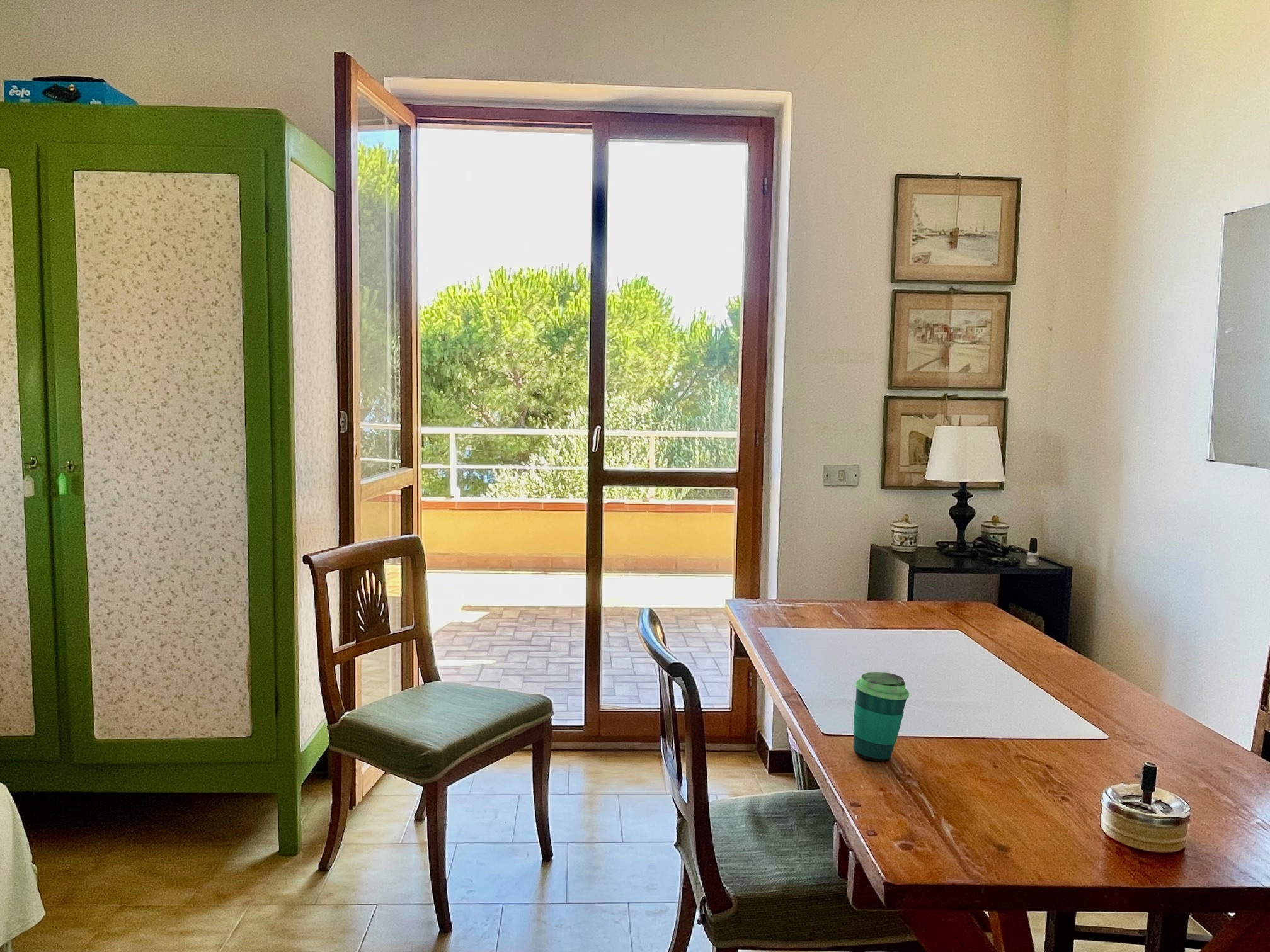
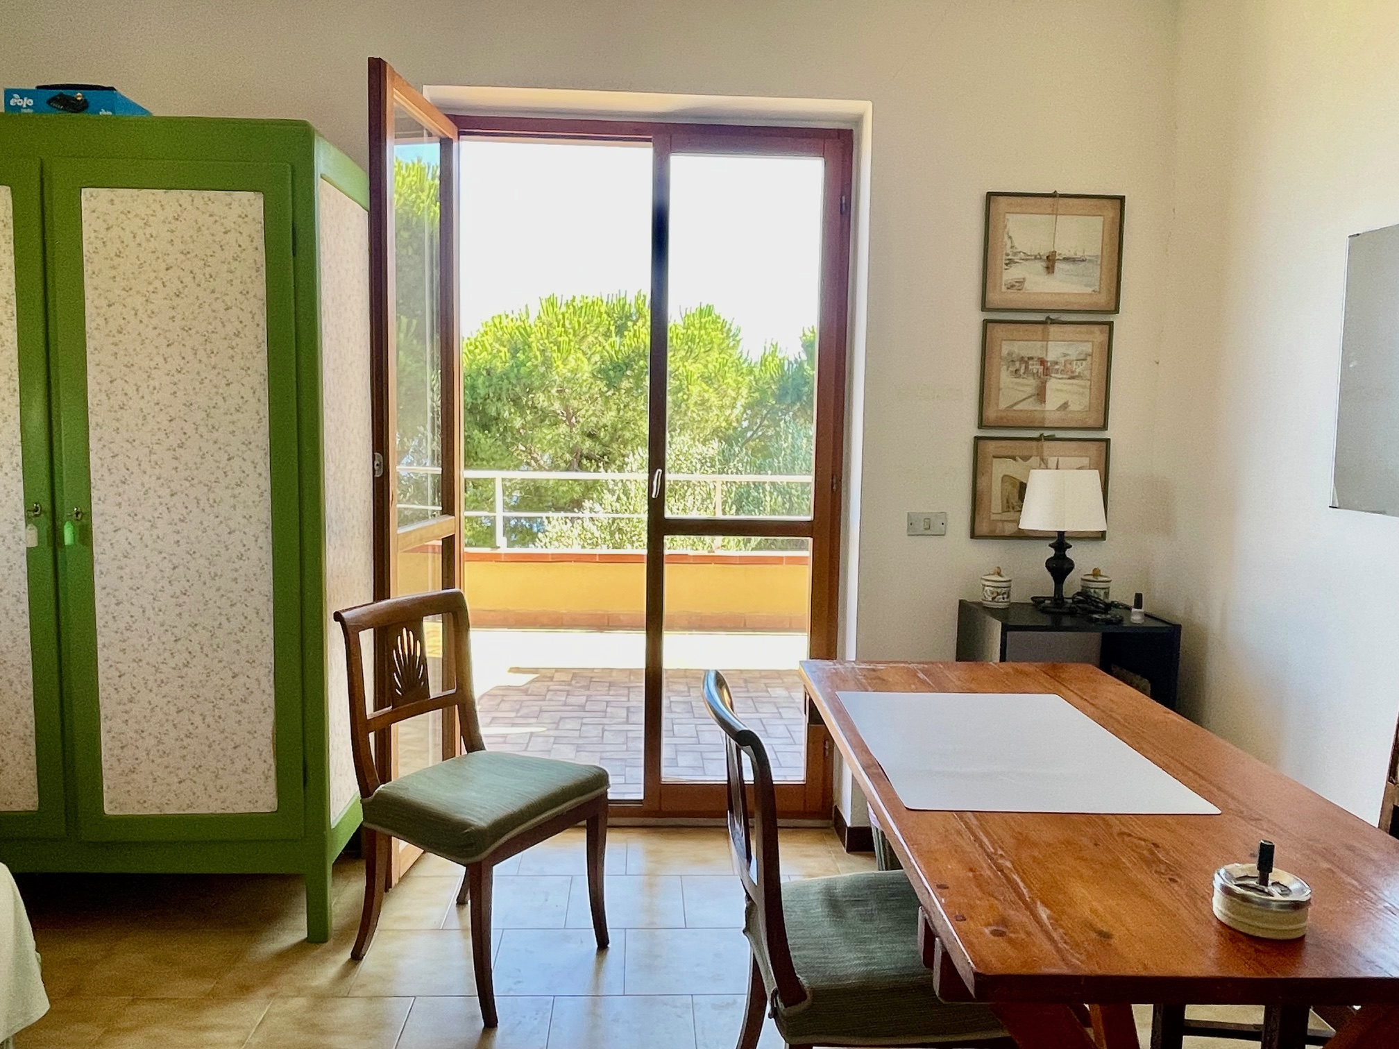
- cup (880, 716)
